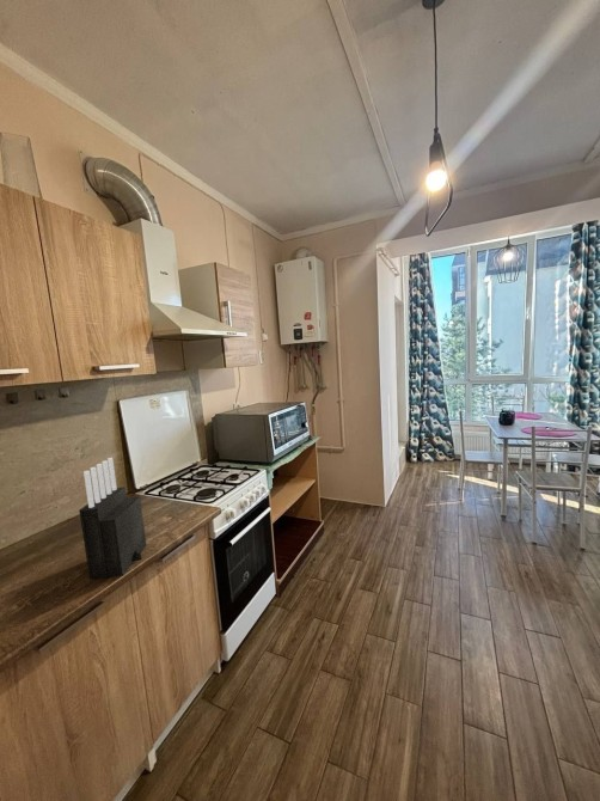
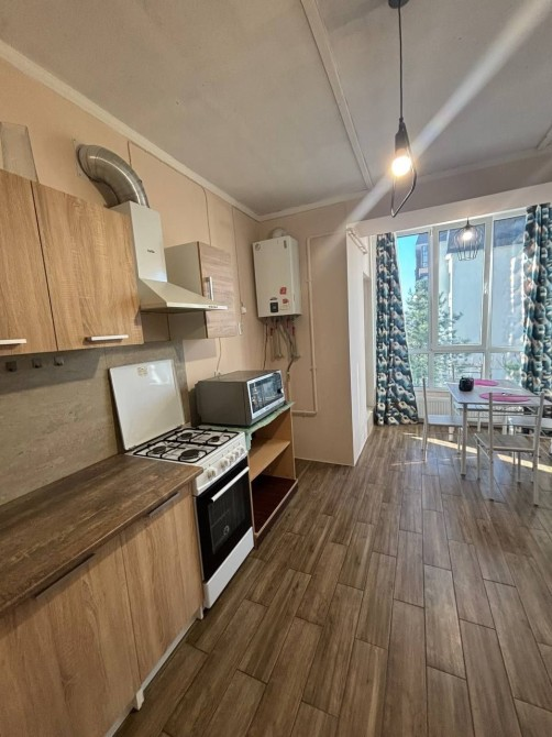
- knife block (116, 513)
